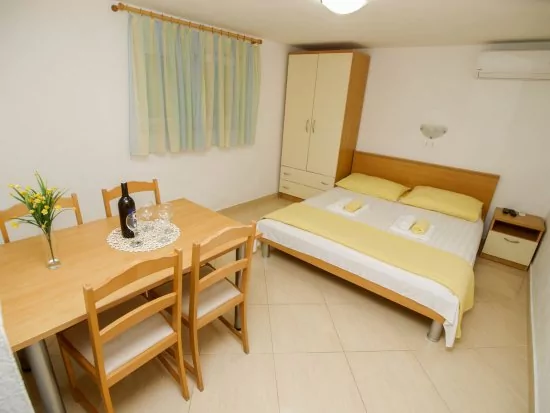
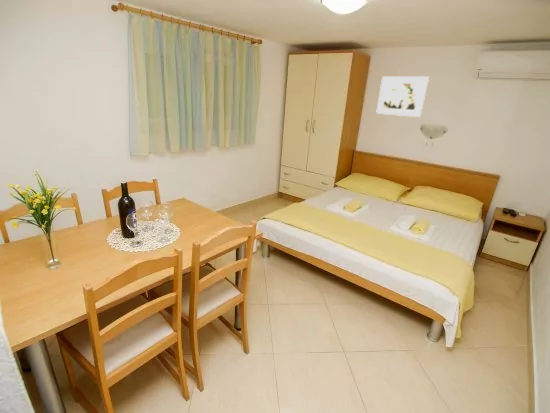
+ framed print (400, 96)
